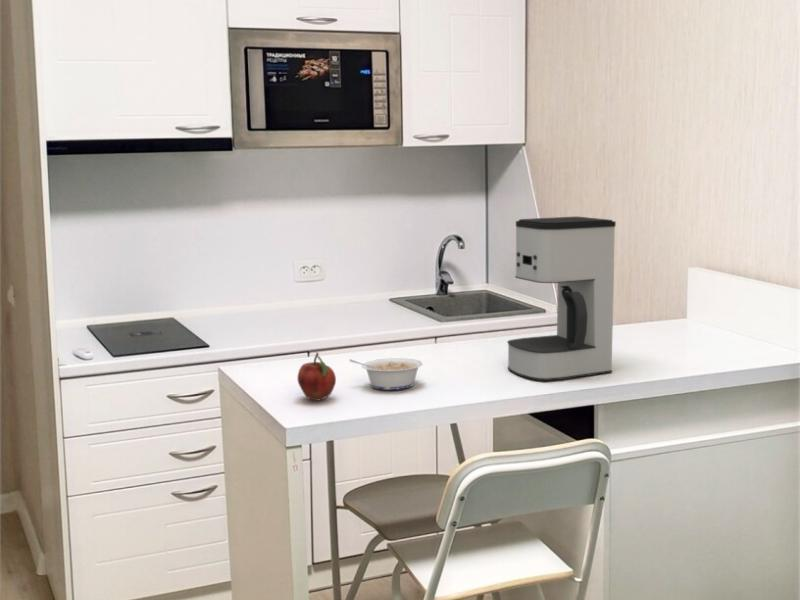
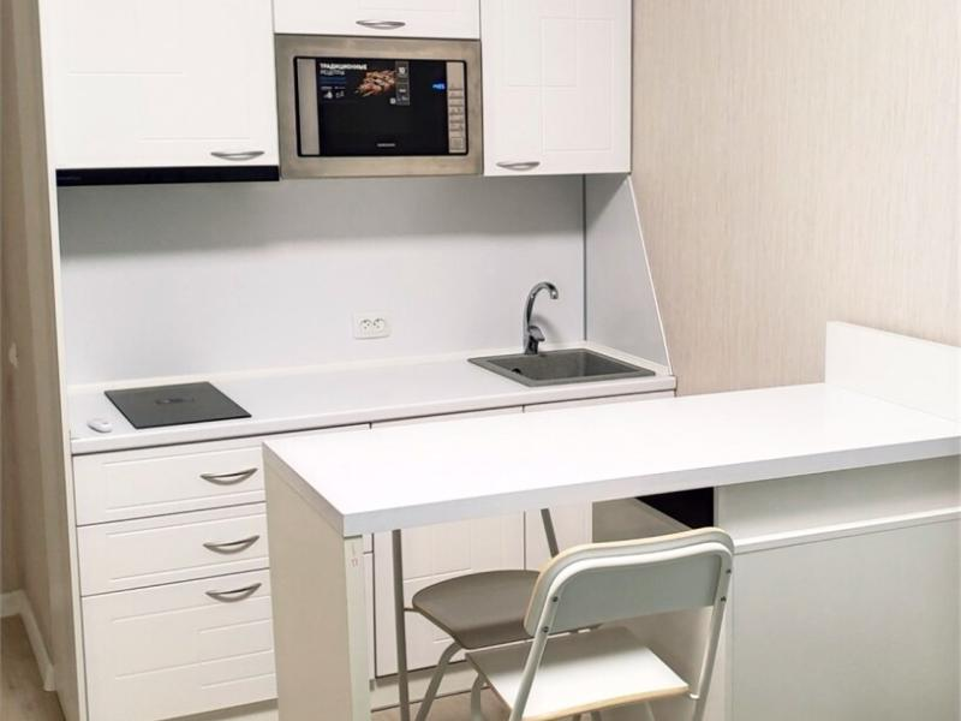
- fruit (316, 376)
- coffee maker (560, 296)
- legume (390, 373)
